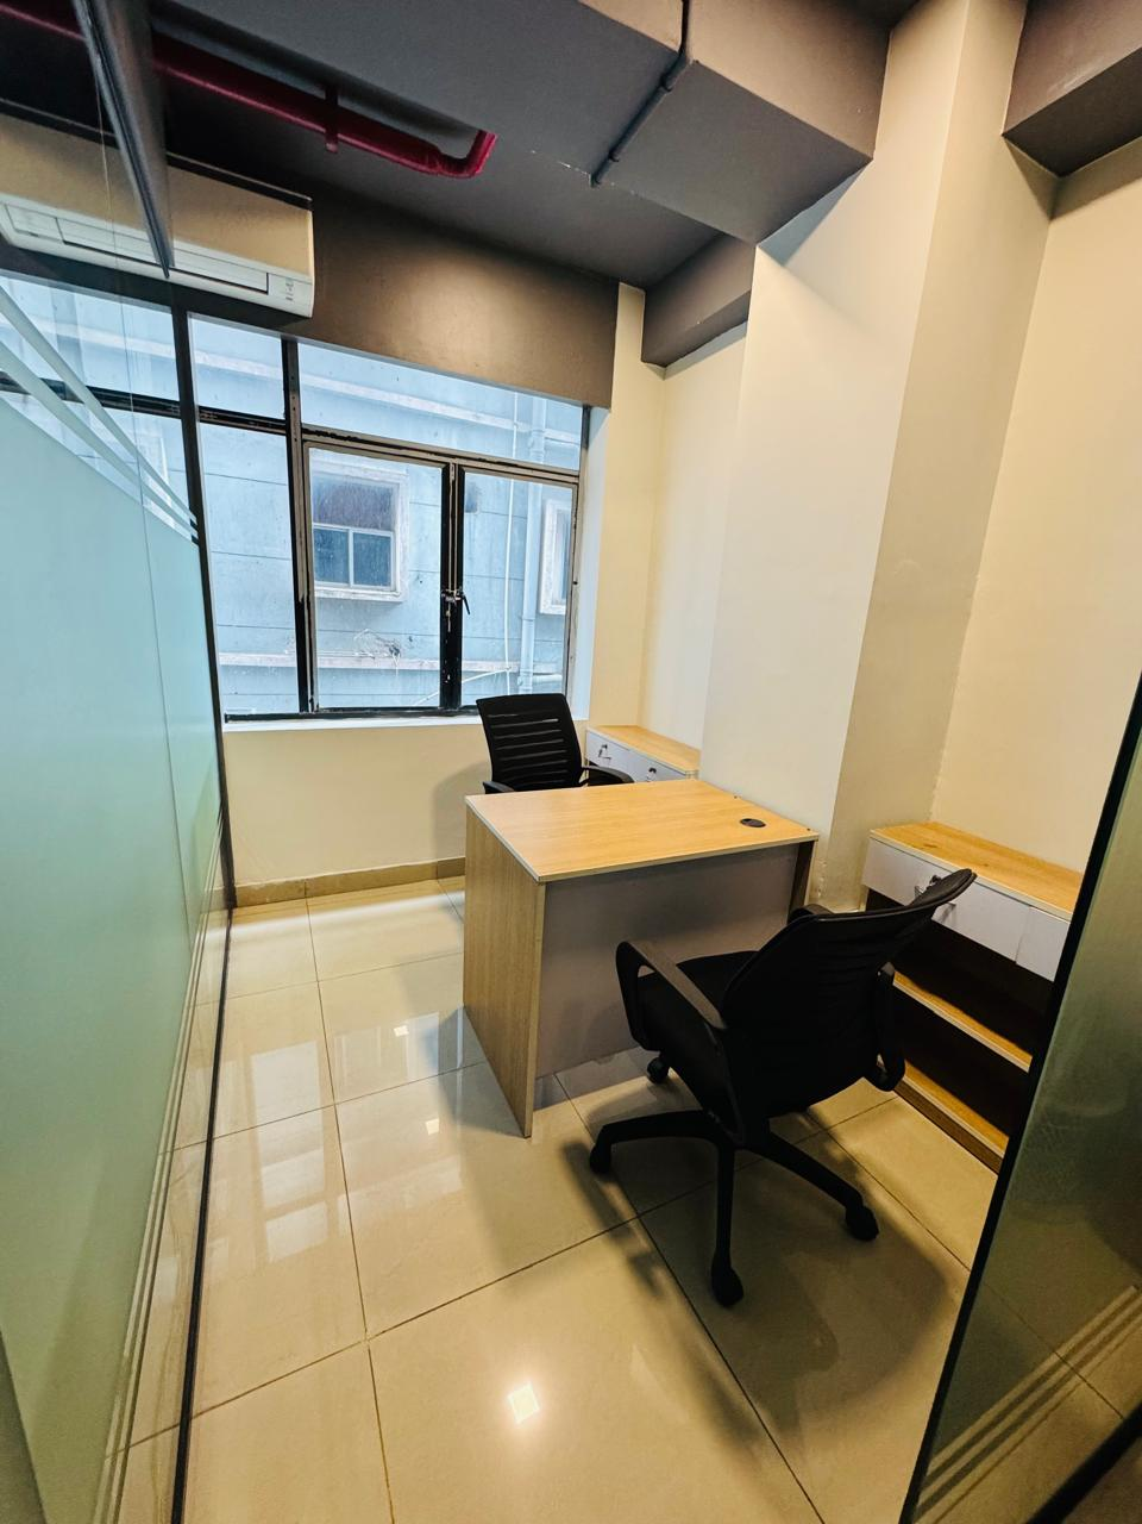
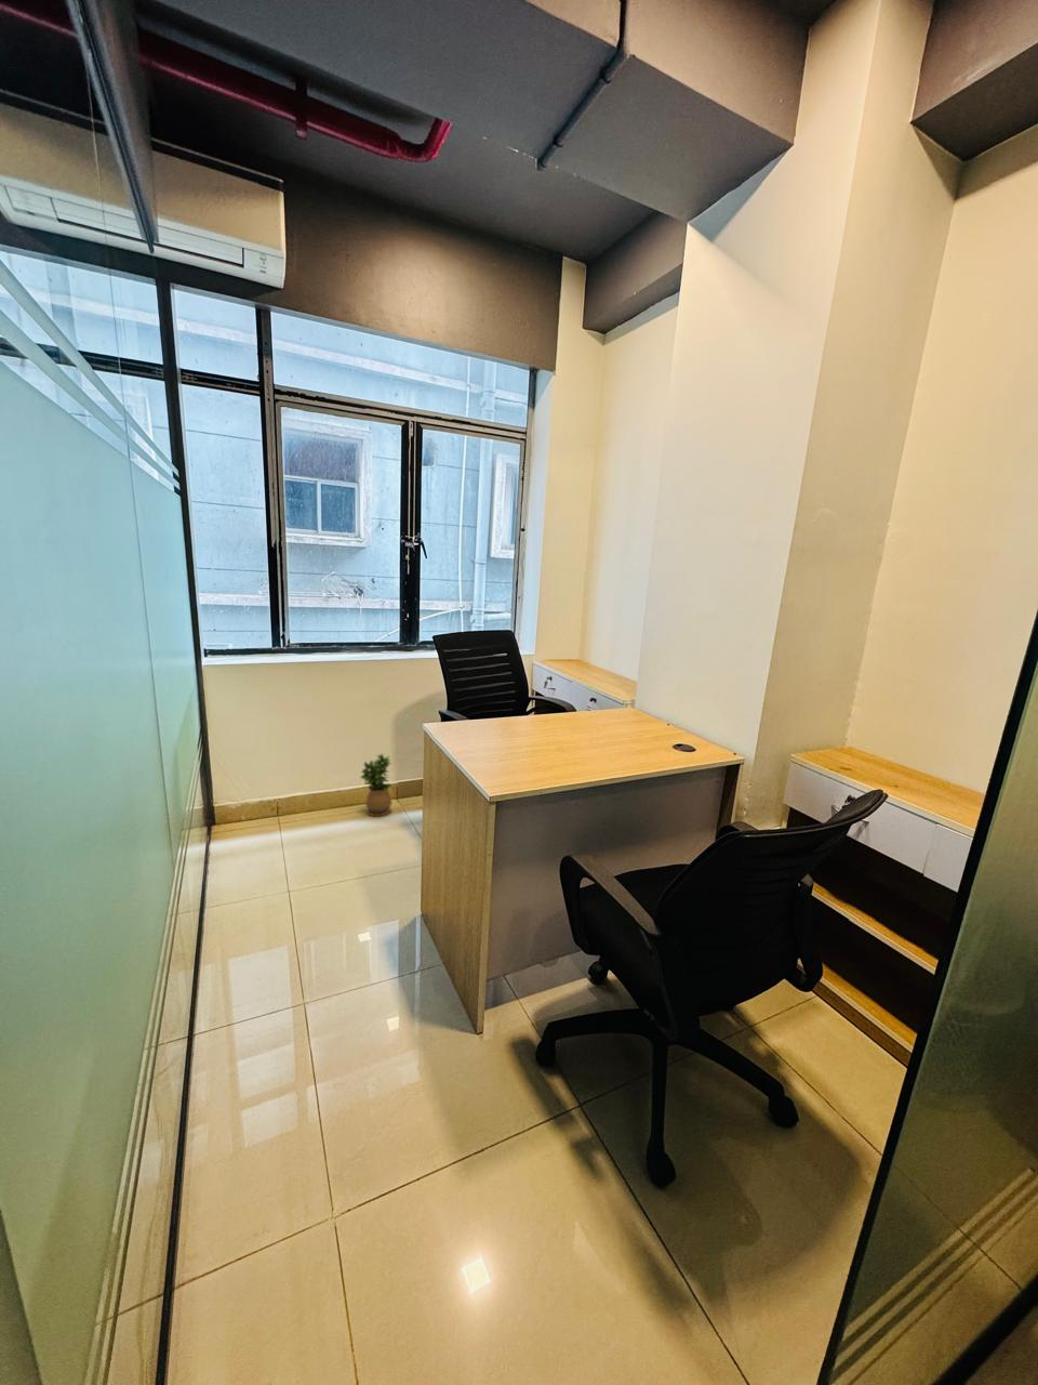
+ potted plant (375, 783)
